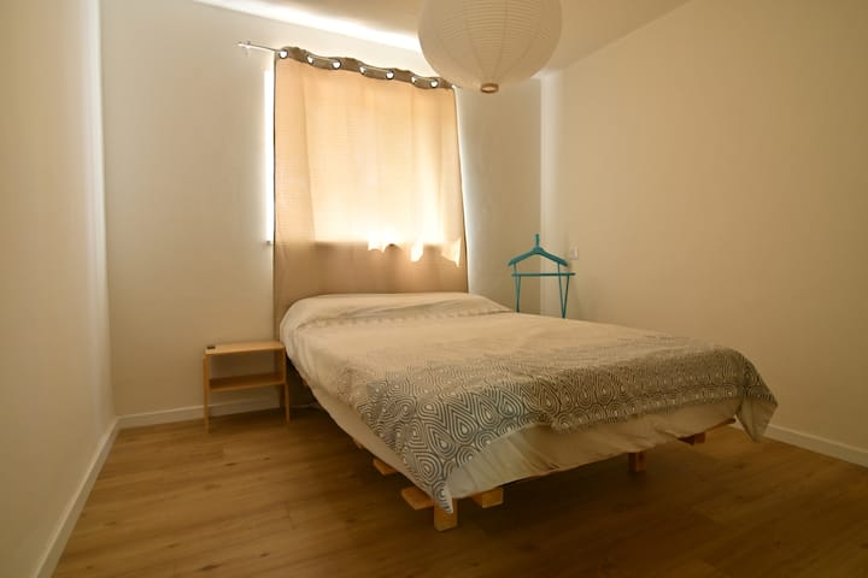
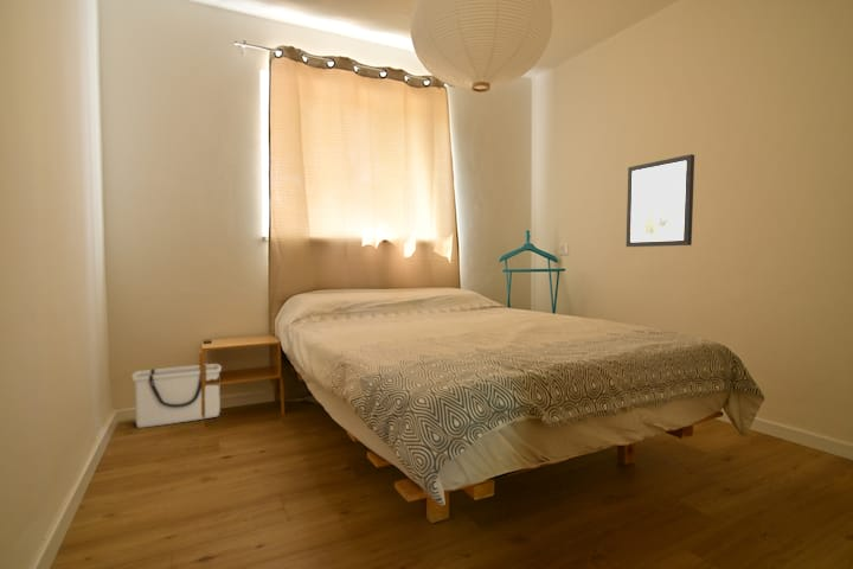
+ wall art (658, 204)
+ storage bin (178, 394)
